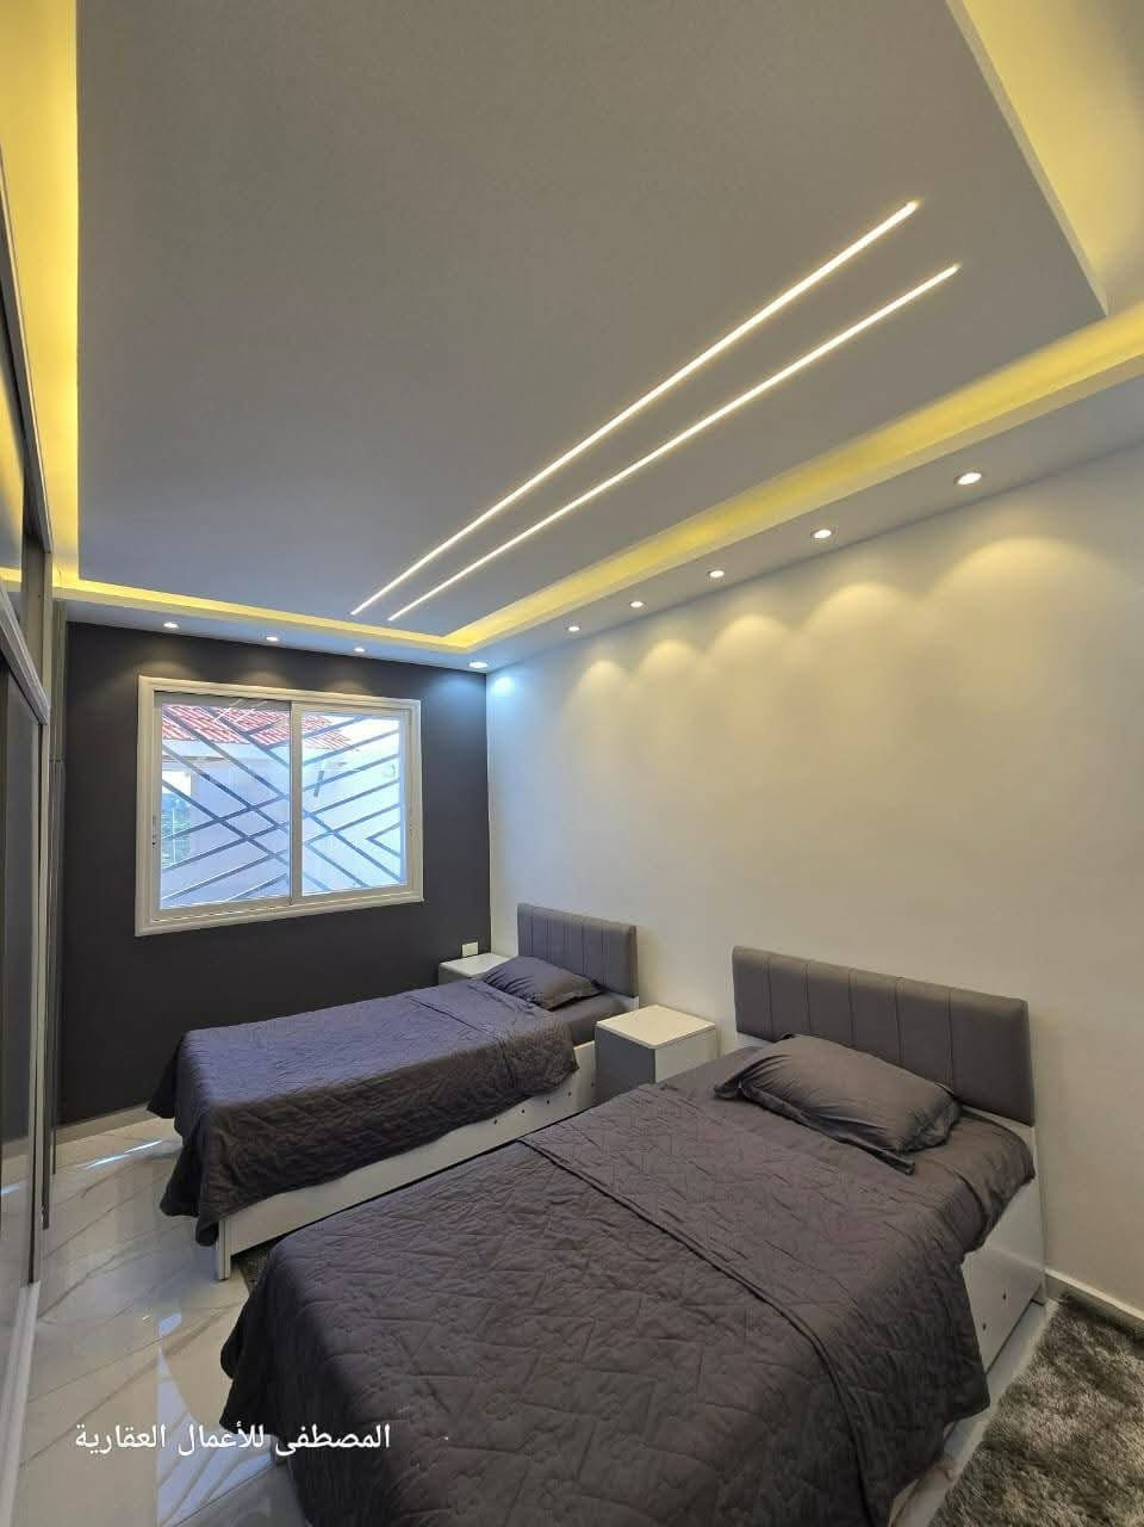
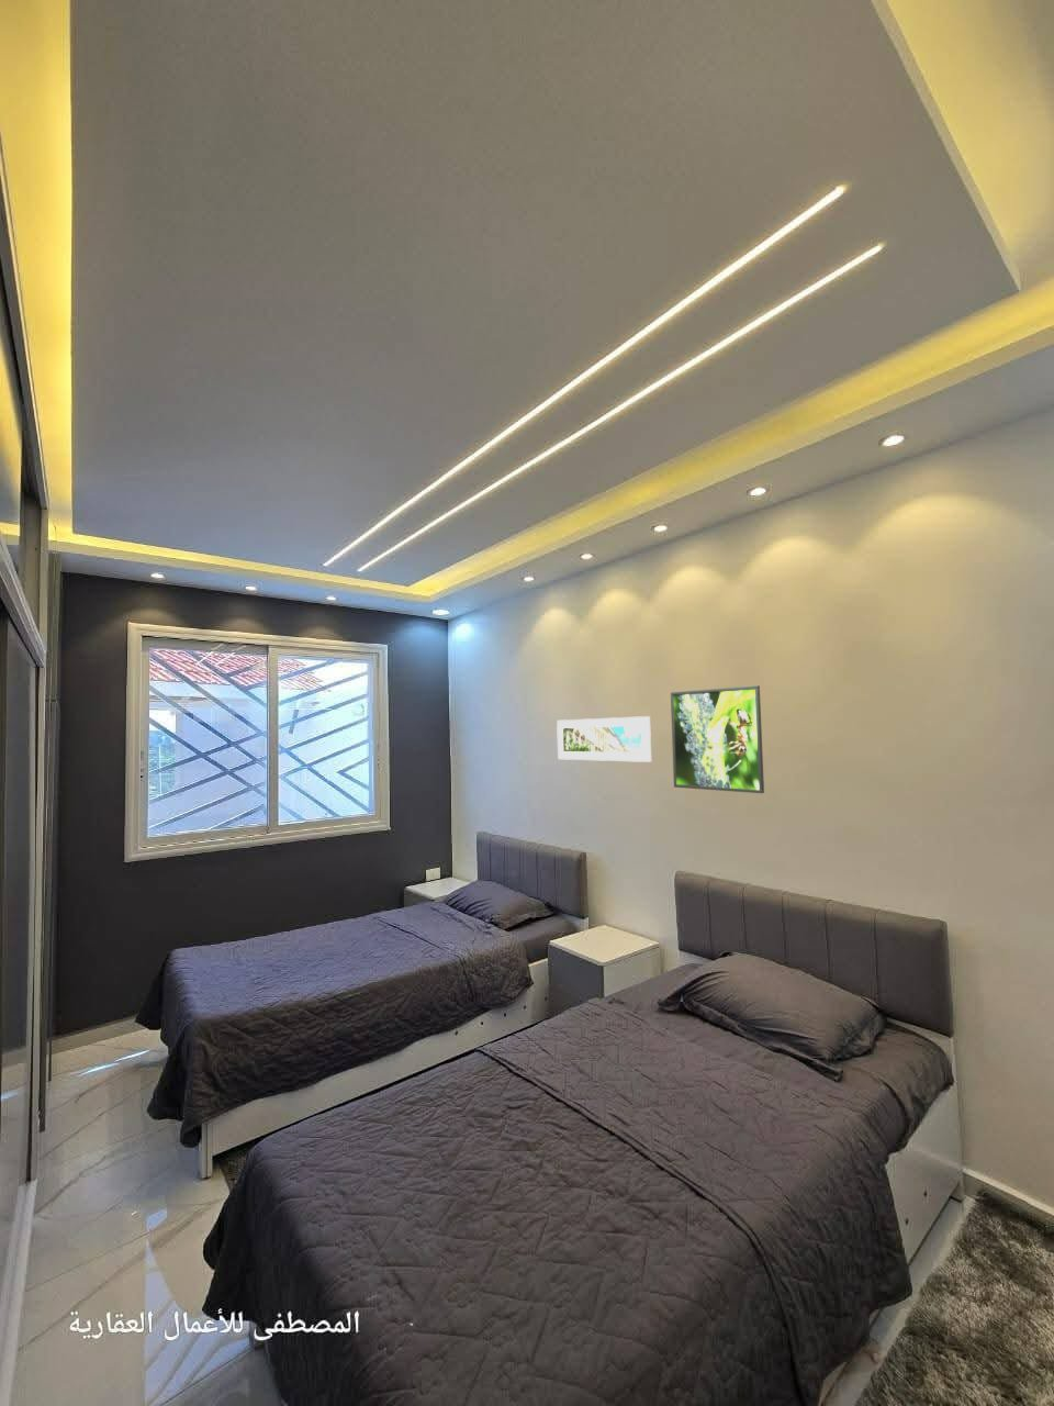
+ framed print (599, 740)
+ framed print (714, 740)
